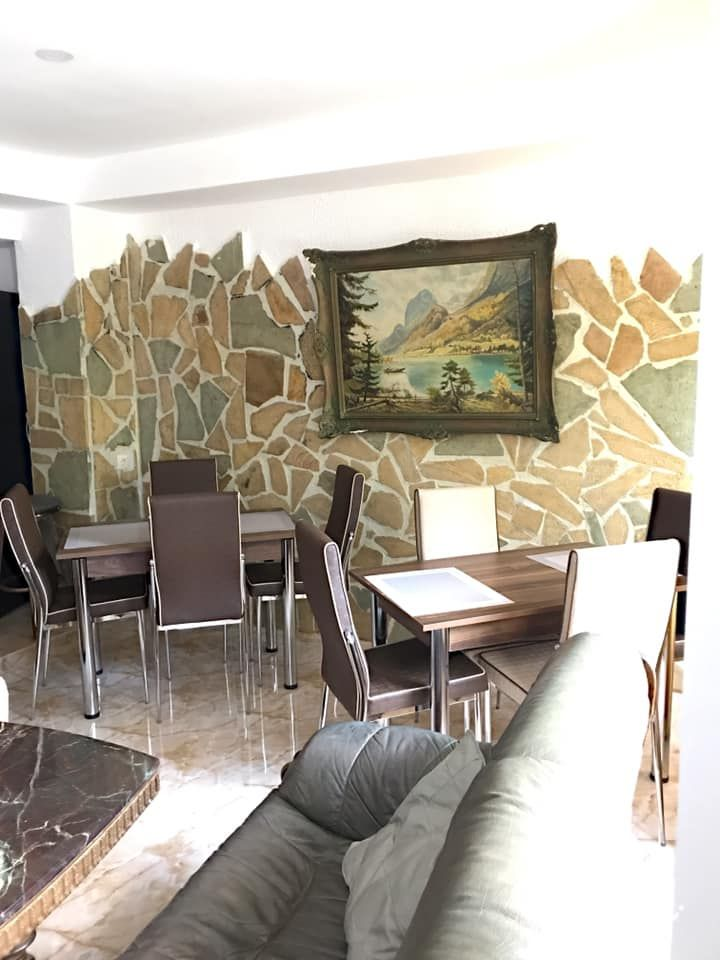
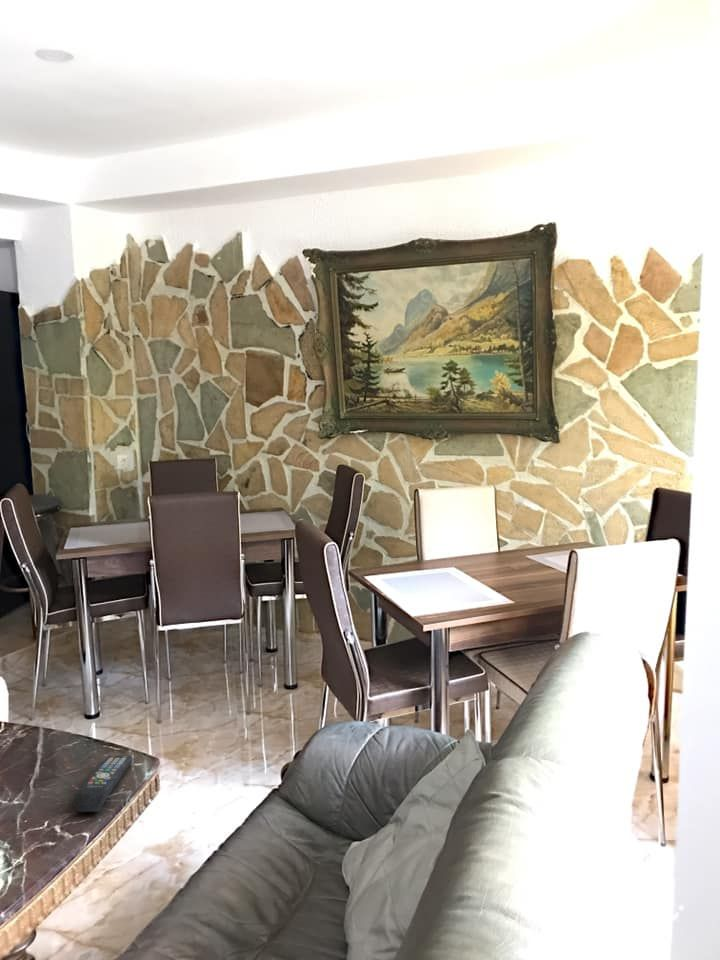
+ remote control (104, 779)
